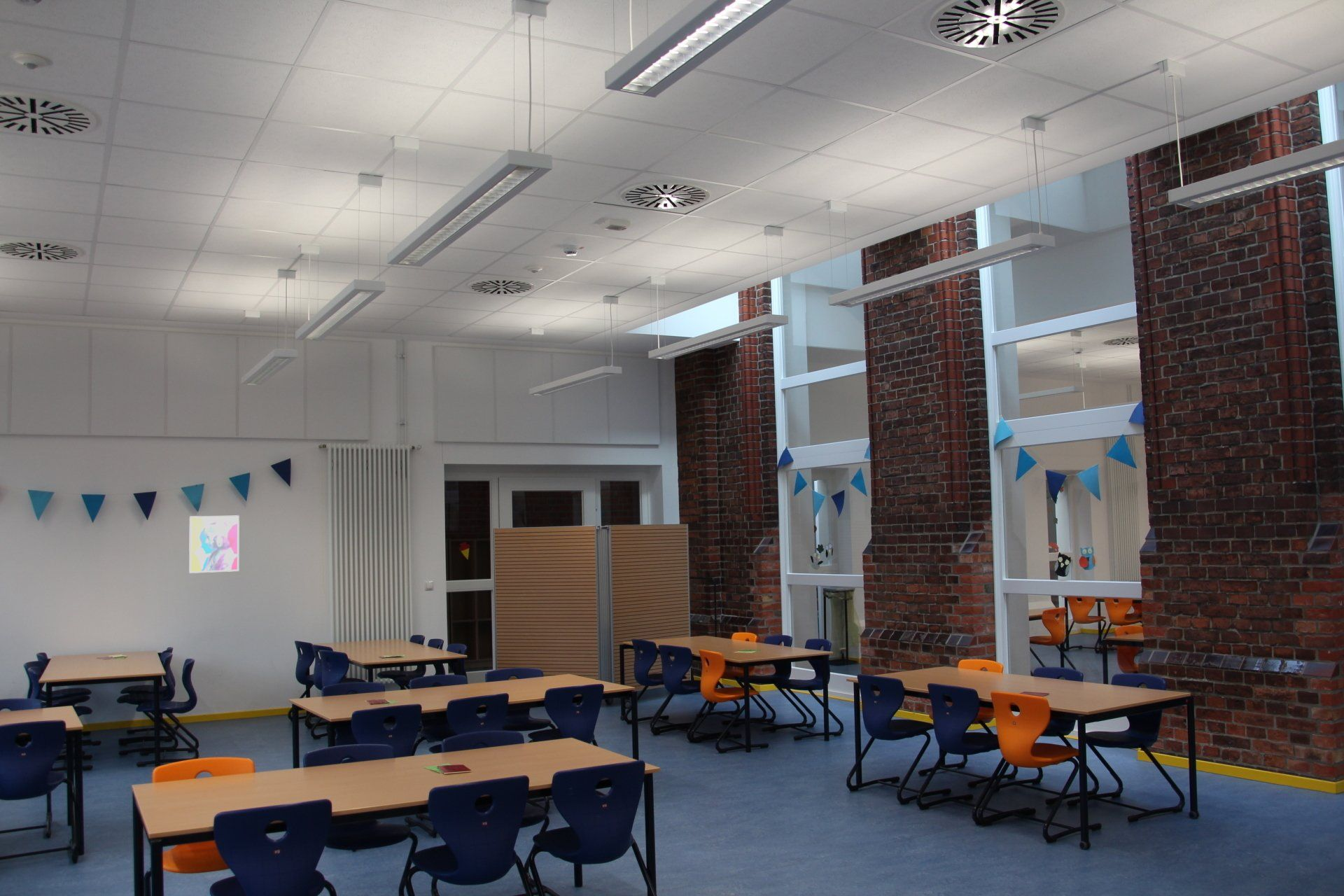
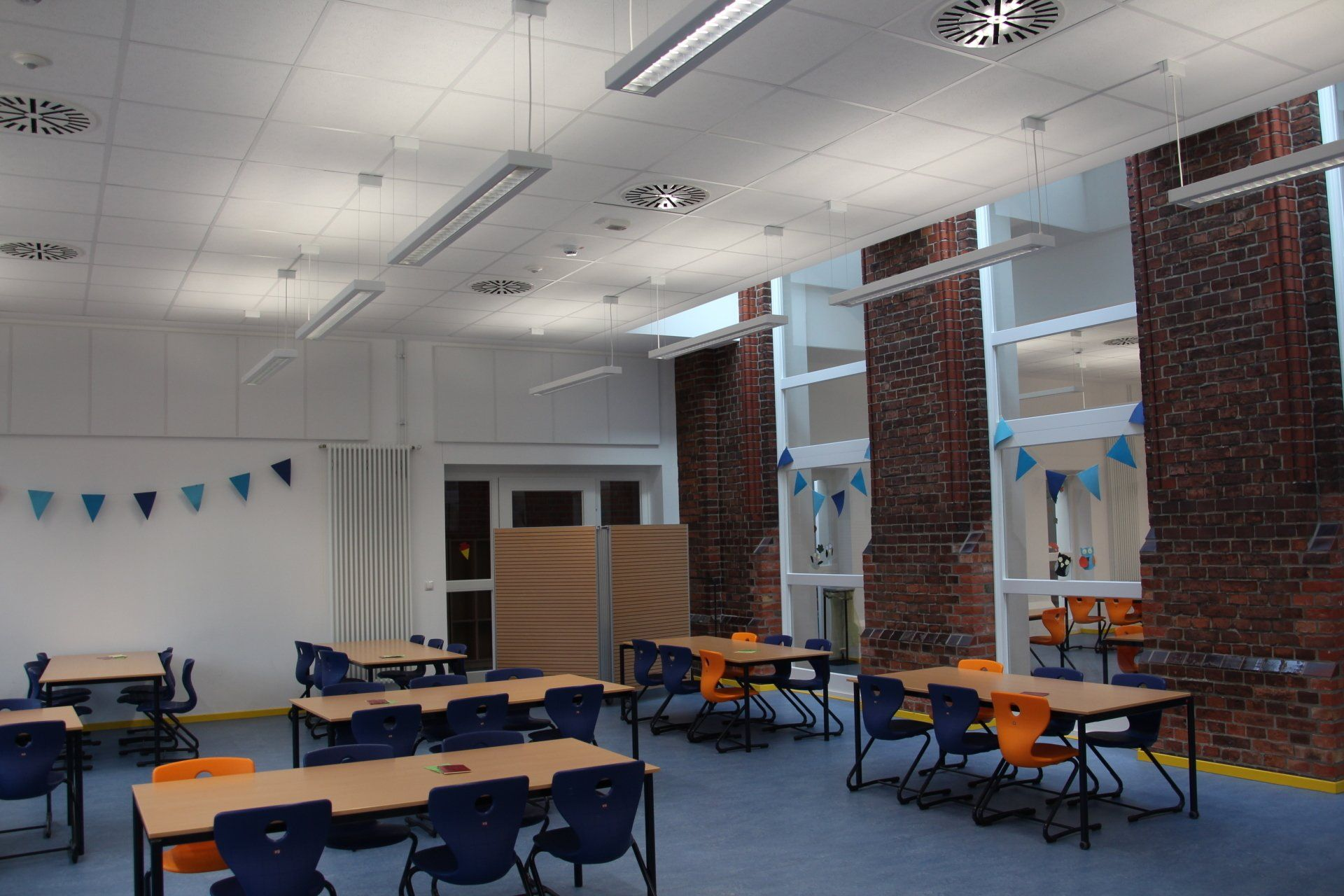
- wall art (214, 544)
